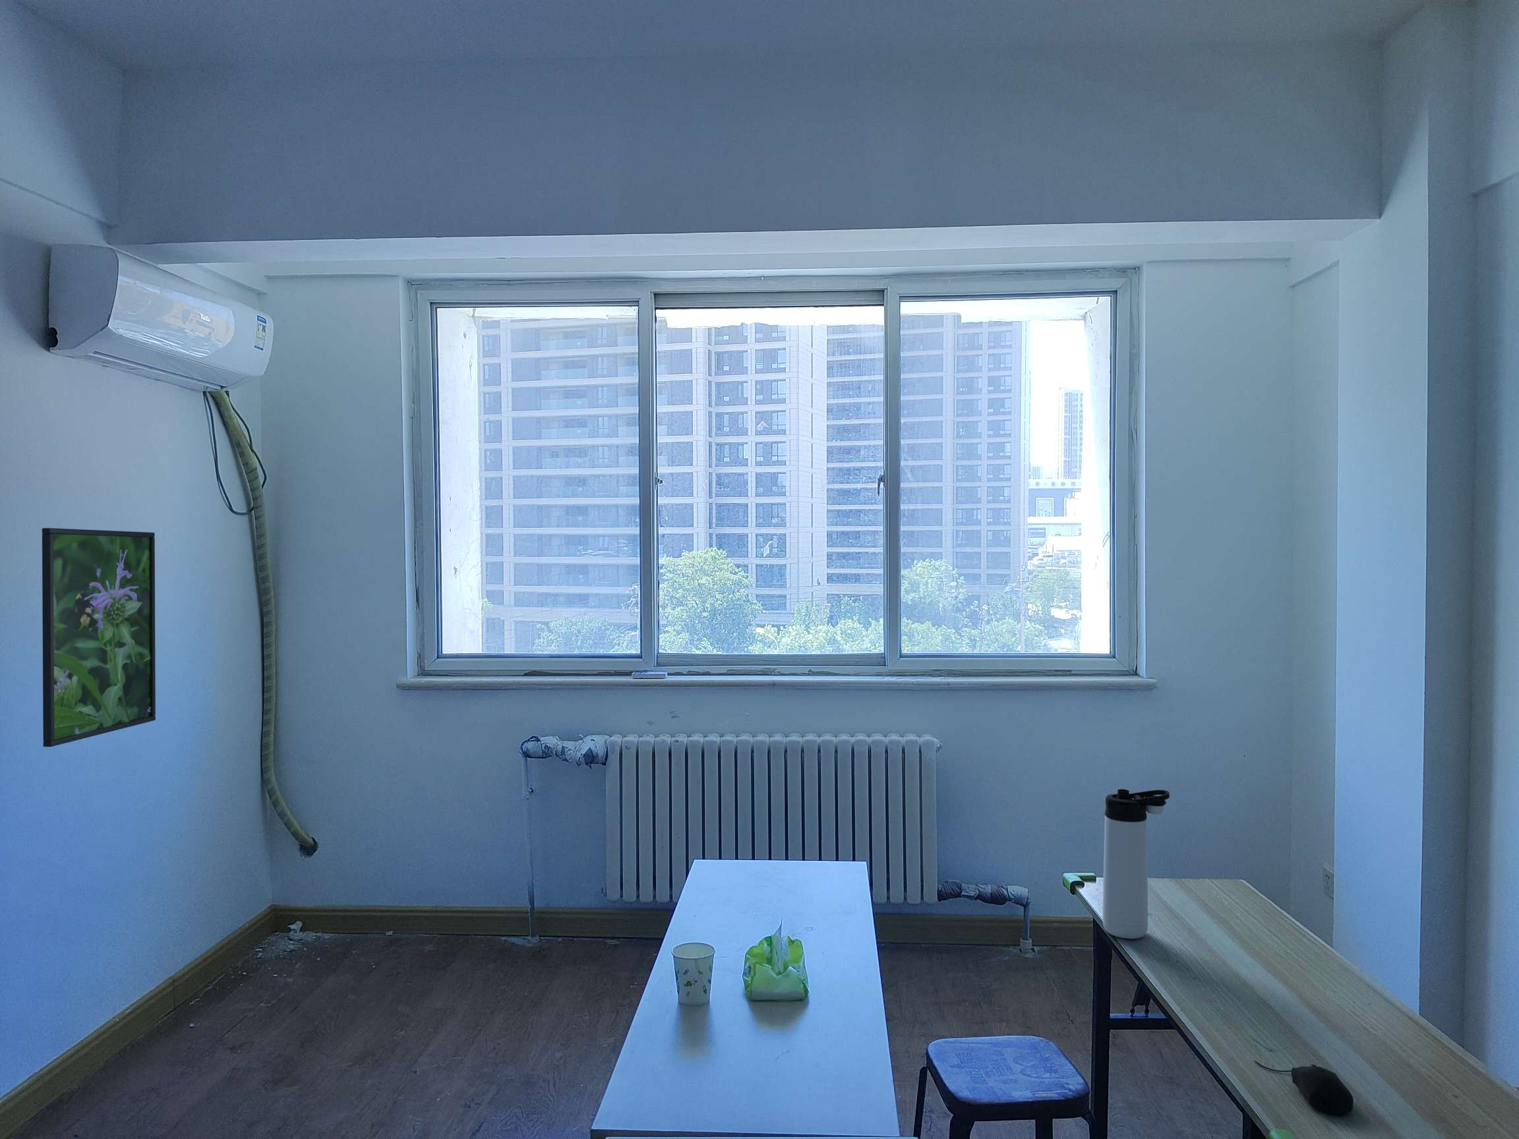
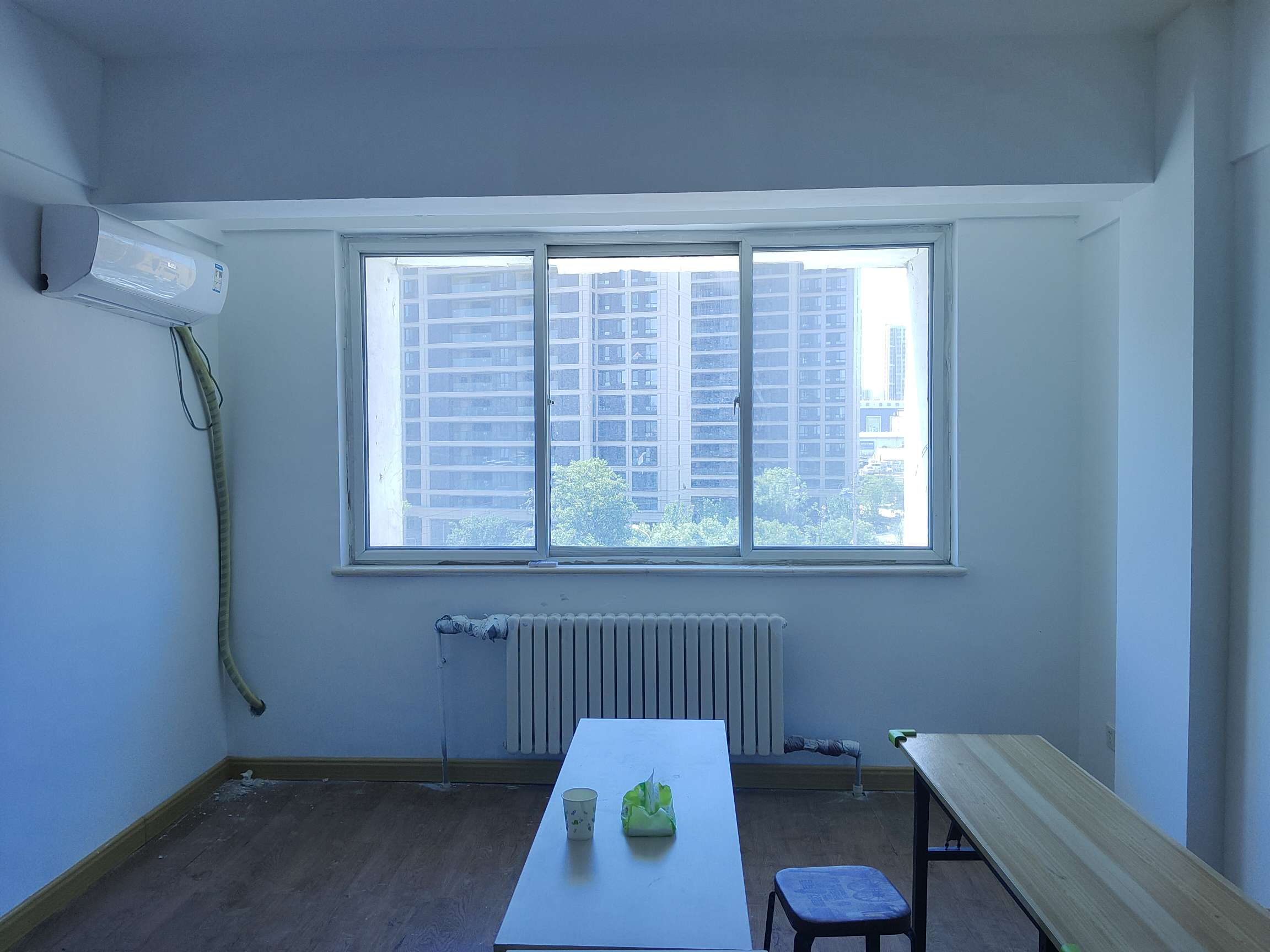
- thermos bottle (1136, 861)
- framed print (103, 632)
- computer mouse (1304, 1073)
